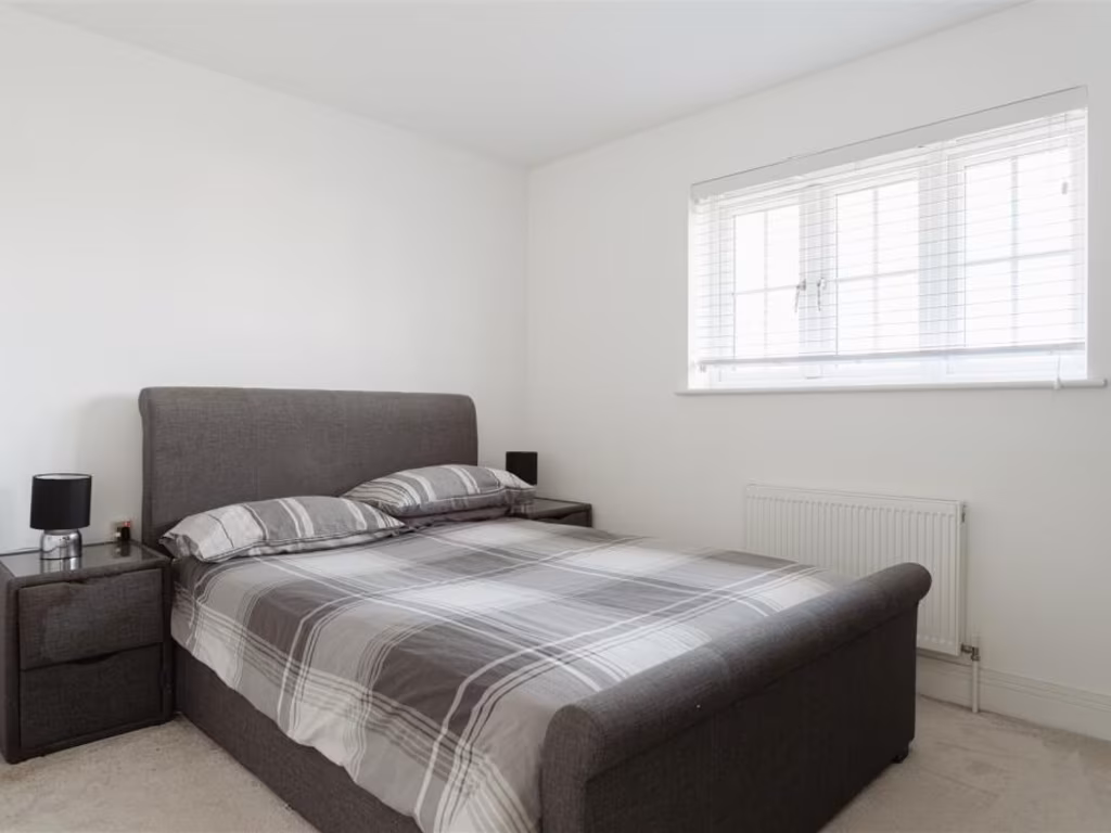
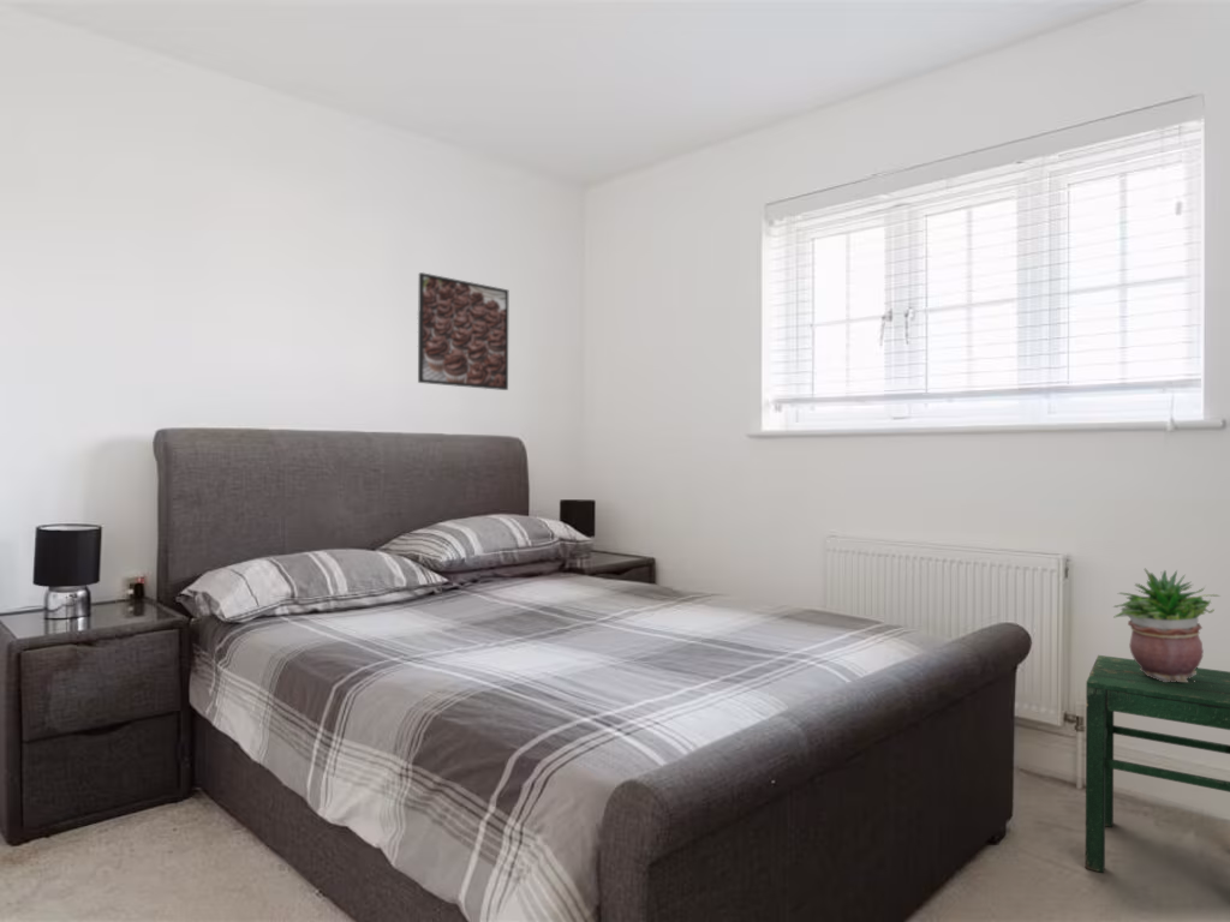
+ stool (1169, 770)
+ potted plant (1163, 622)
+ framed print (465, 334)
